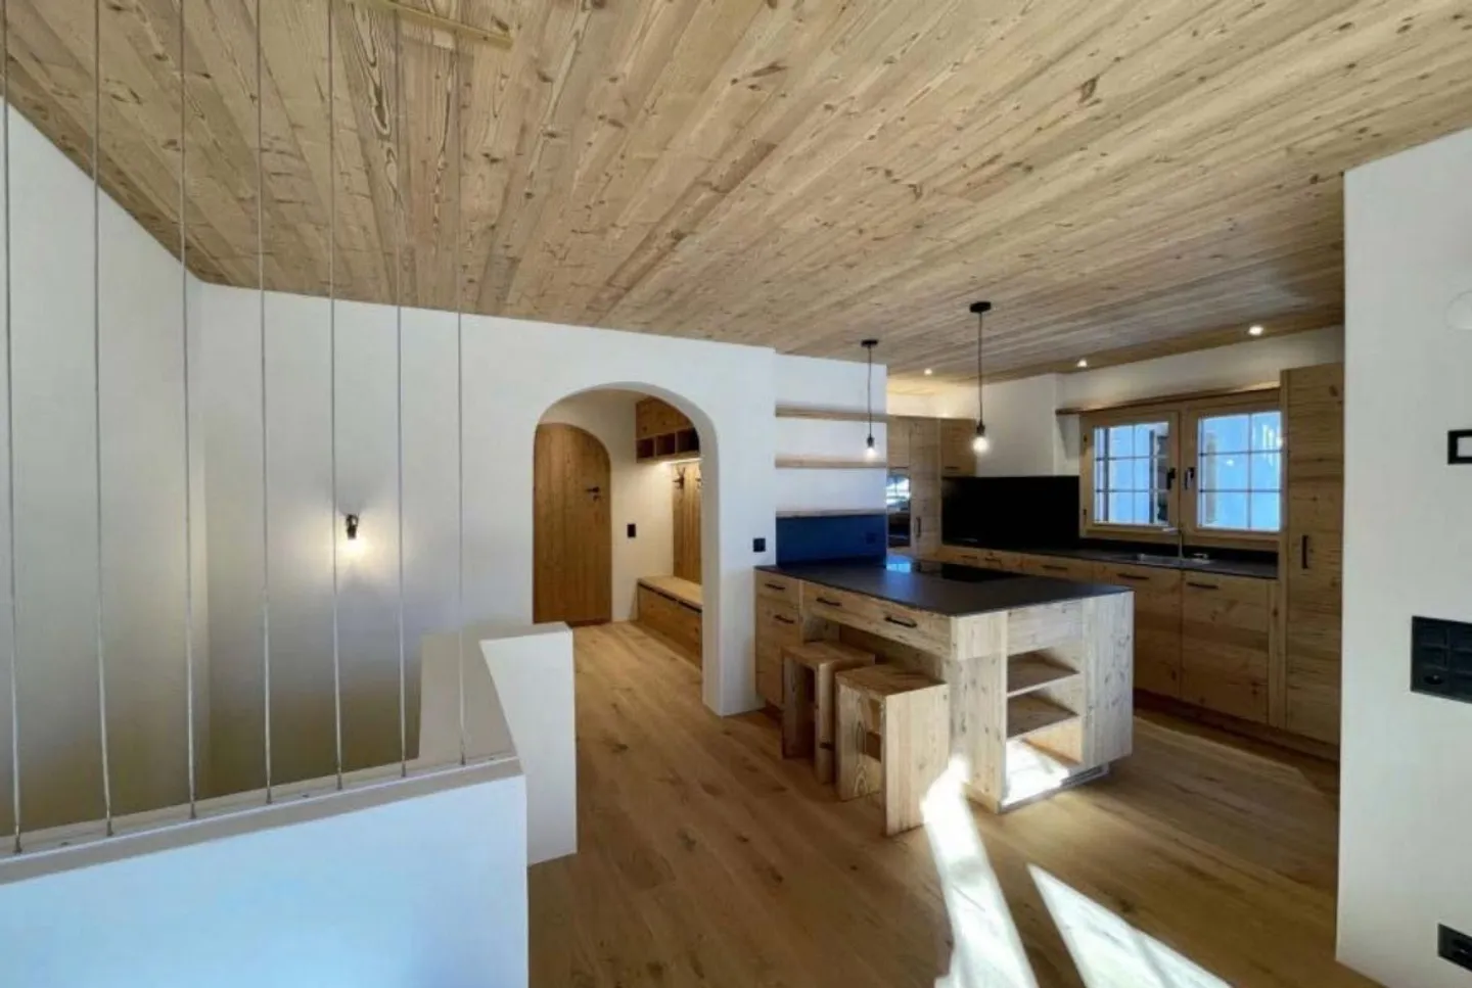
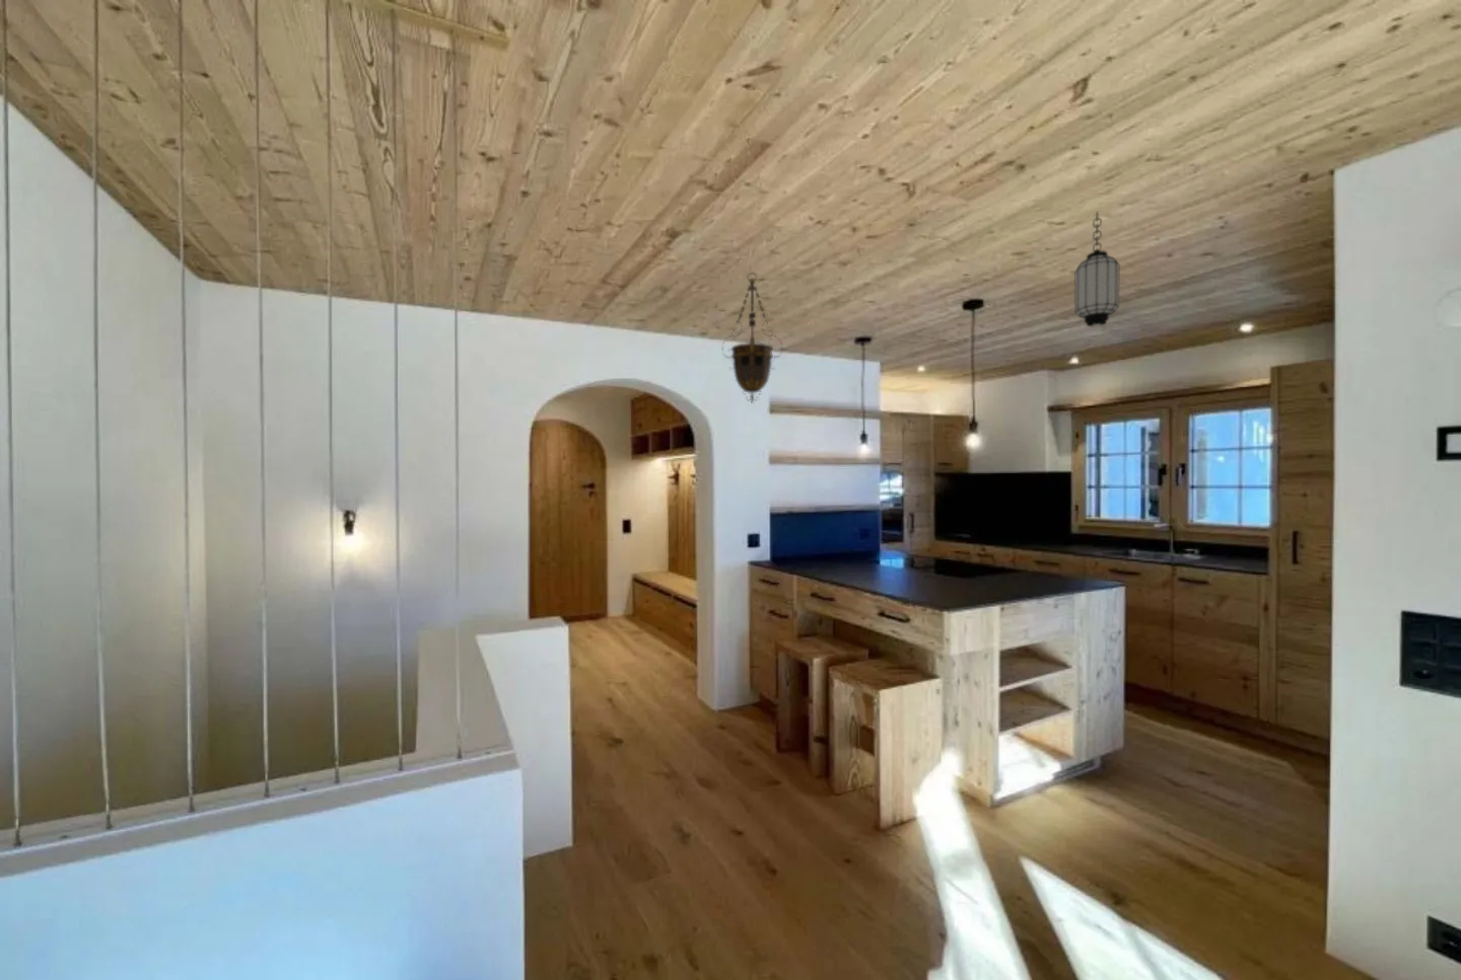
+ hanging lantern (752, 338)
+ hanging lantern (1097, 268)
